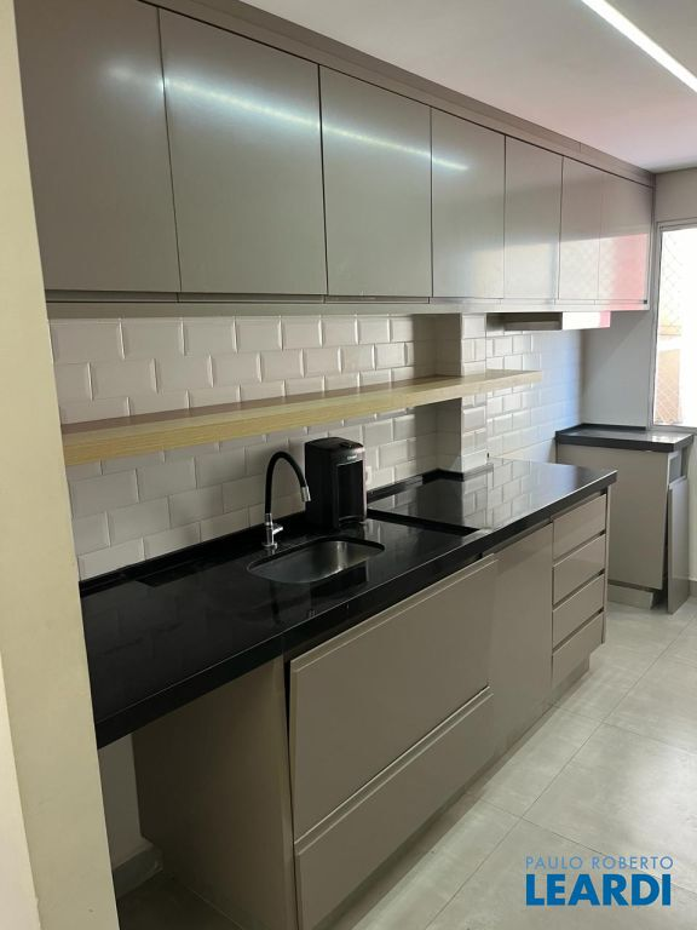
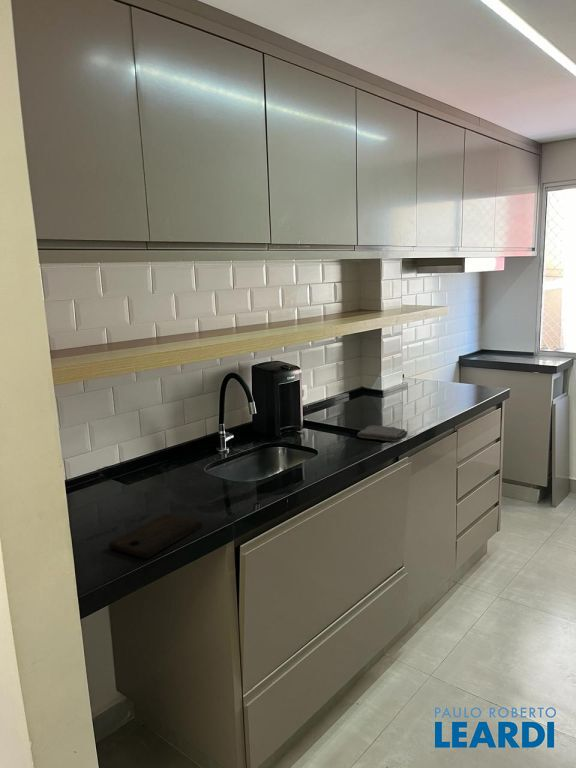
+ cutting board (157, 534)
+ washcloth (382, 433)
